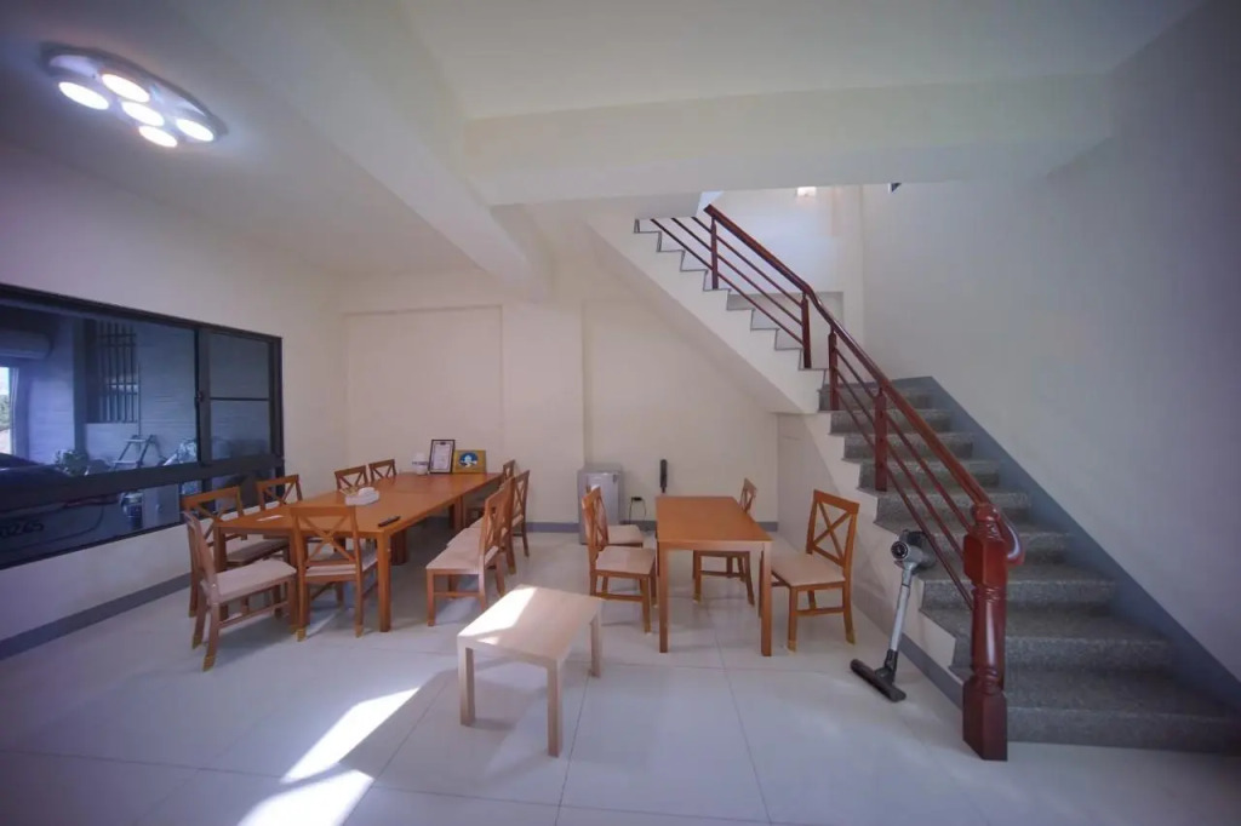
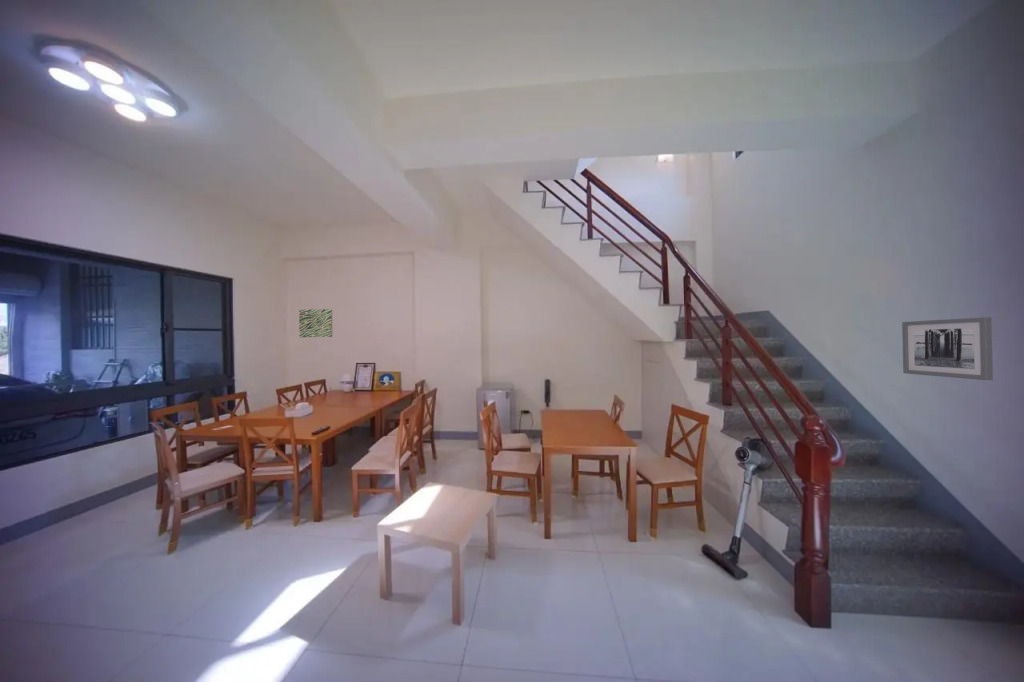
+ wall art (942, 348)
+ wall art (315, 323)
